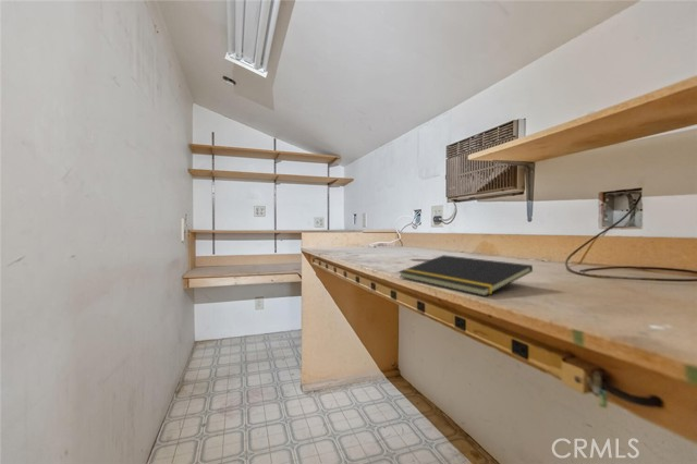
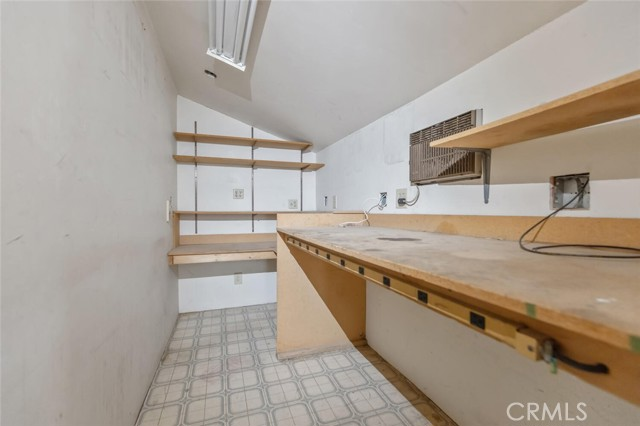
- notepad (460, 271)
